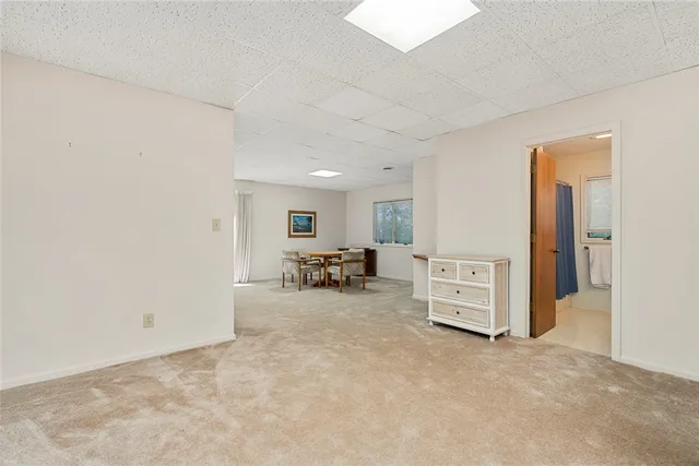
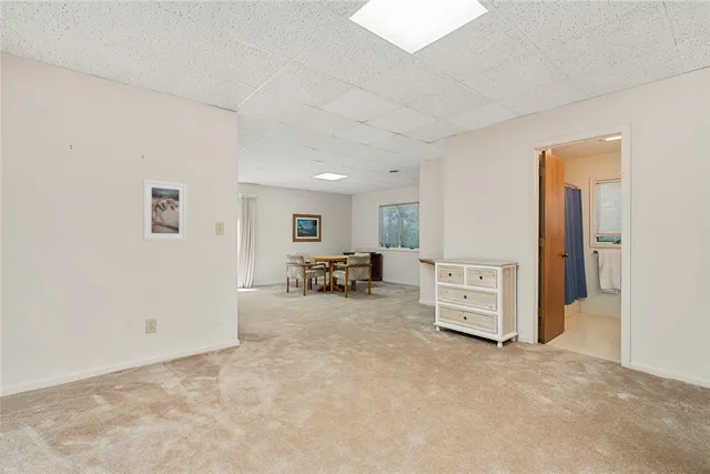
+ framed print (165, 211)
